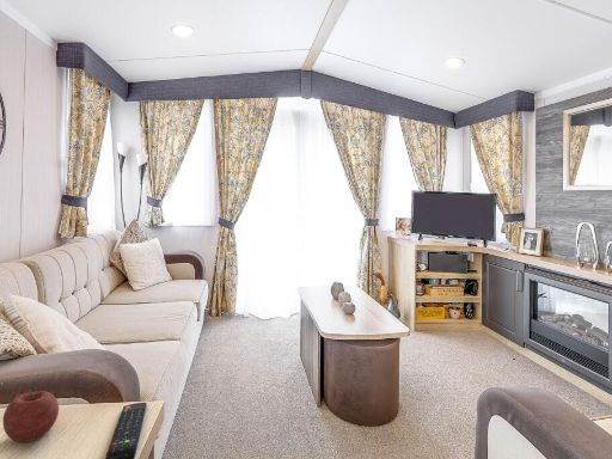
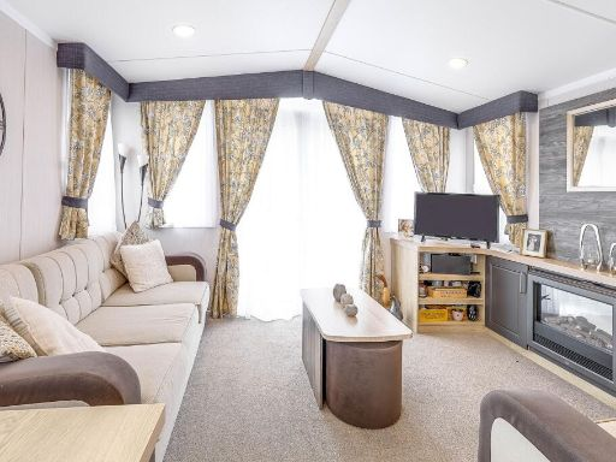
- remote control (128, 429)
- fruit (30, 411)
